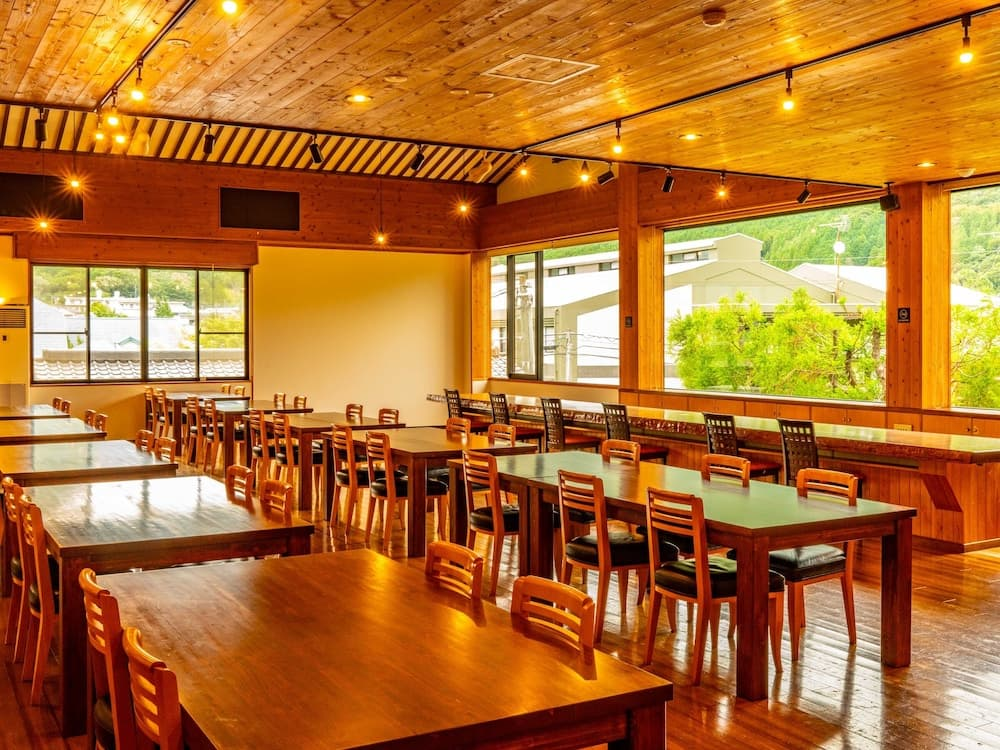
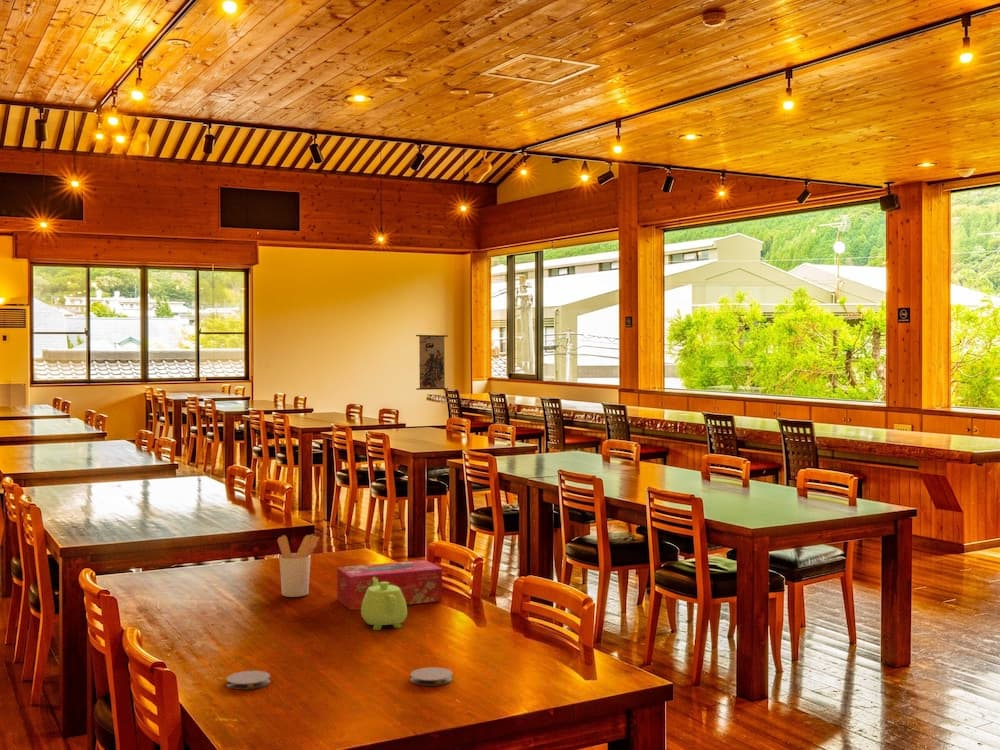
+ coaster (248, 679)
+ wall scroll (432, 358)
+ utensil holder (300, 564)
+ teapot (383, 603)
+ coaster (431, 676)
+ tissue box (389, 584)
